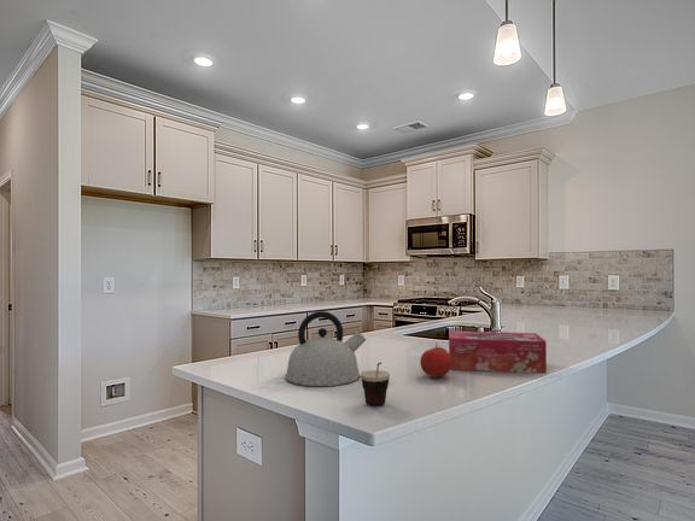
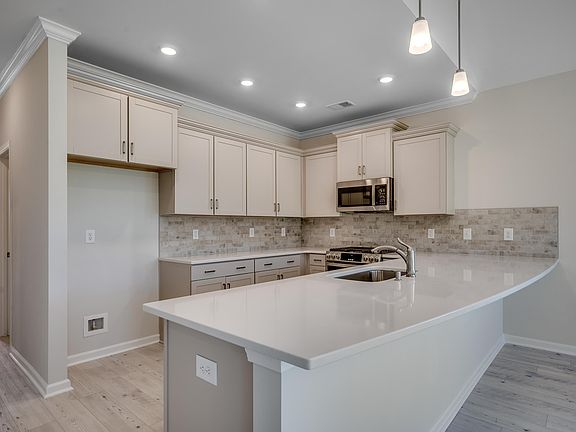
- kettle (326, 344)
- fruit (436, 359)
- cup (376, 381)
- tissue box (493, 350)
